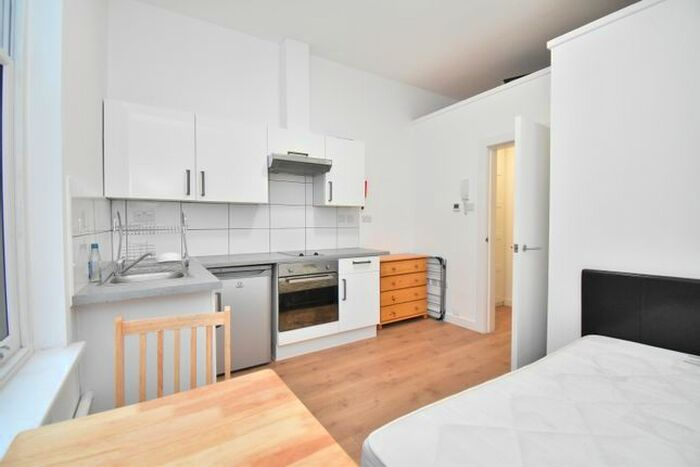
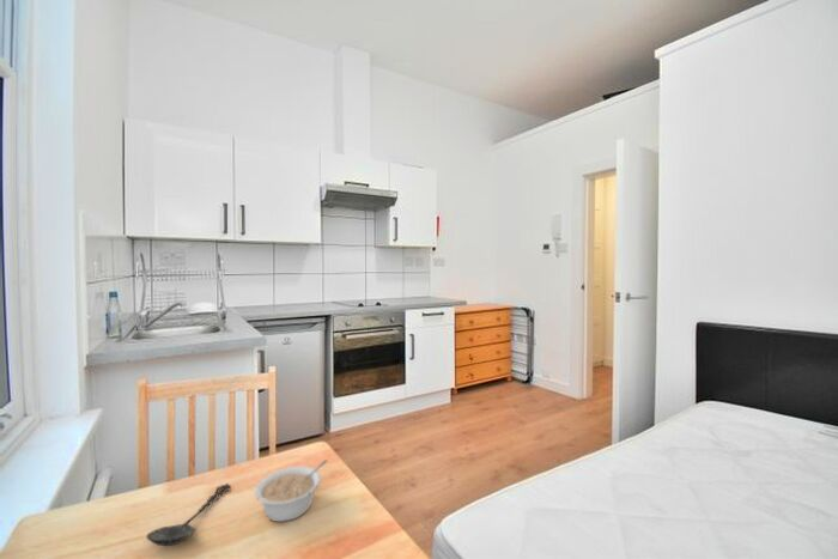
+ legume (290, 491)
+ spoon (199, 509)
